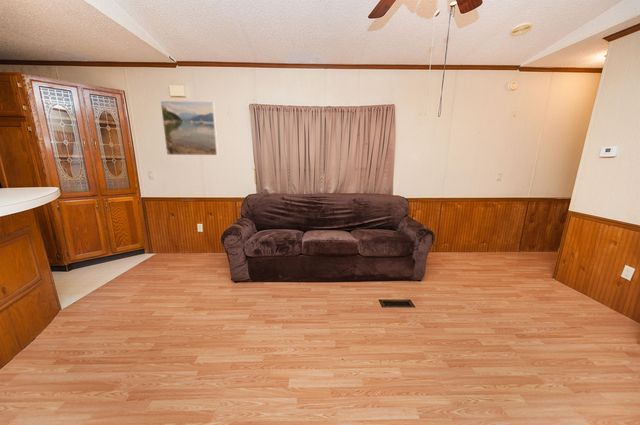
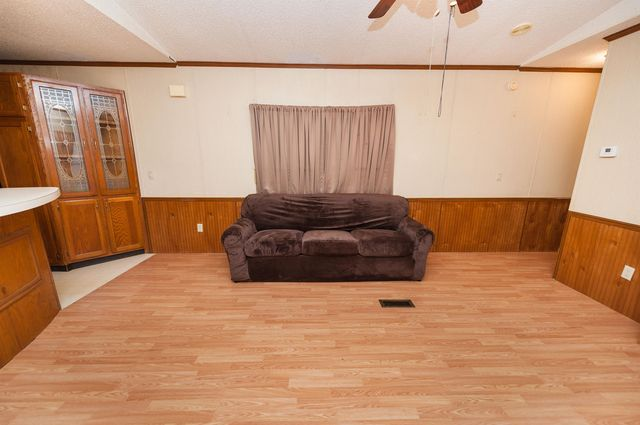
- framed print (190, 128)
